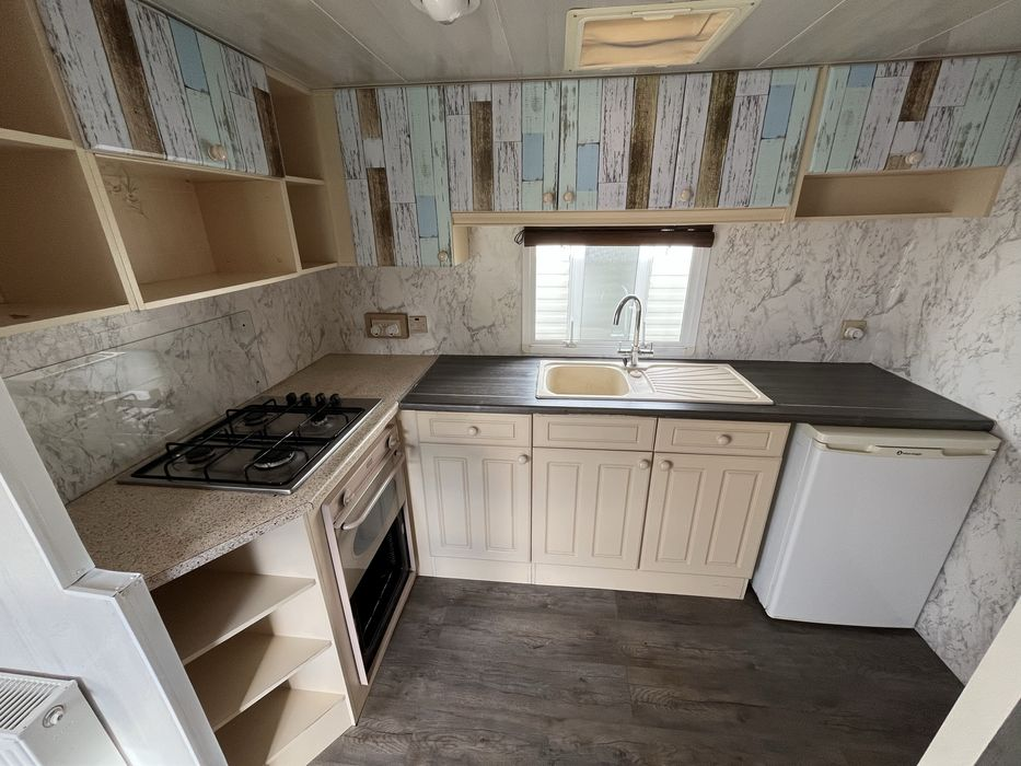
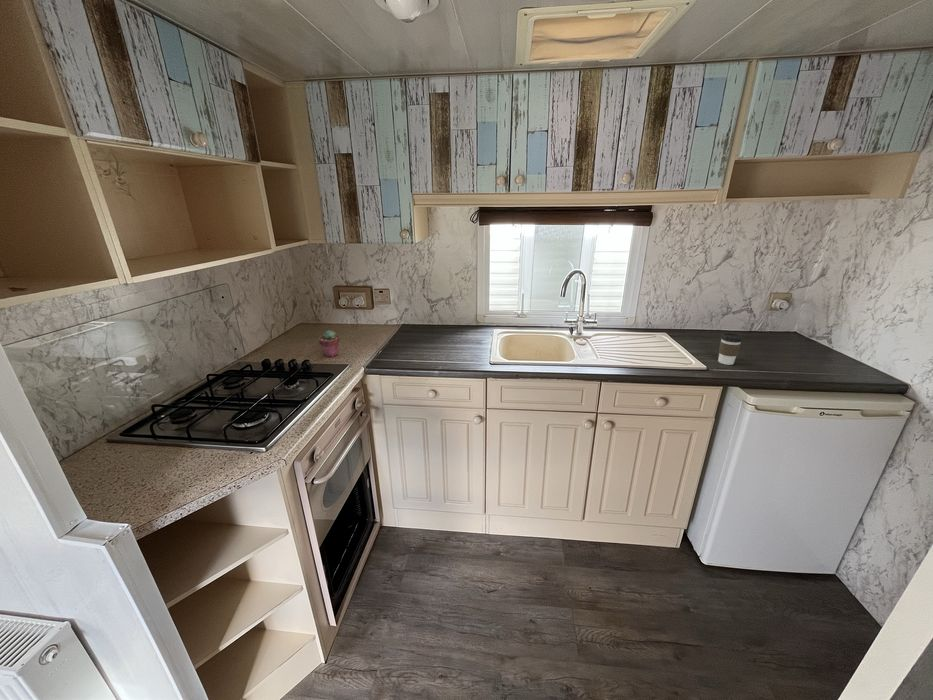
+ coffee cup (728, 349)
+ potted succulent (329, 342)
